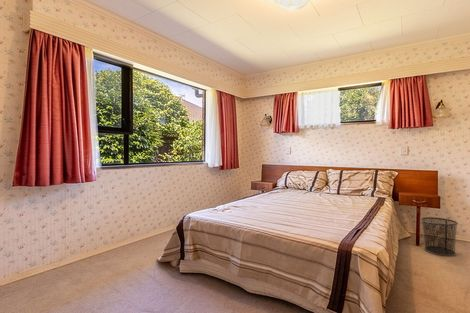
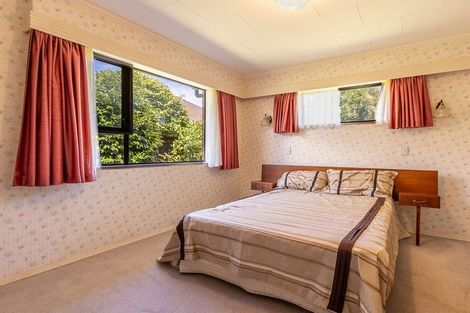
- waste bin (439, 236)
